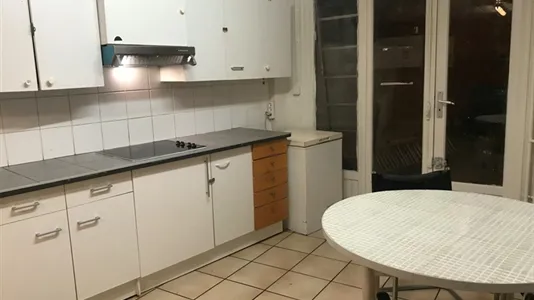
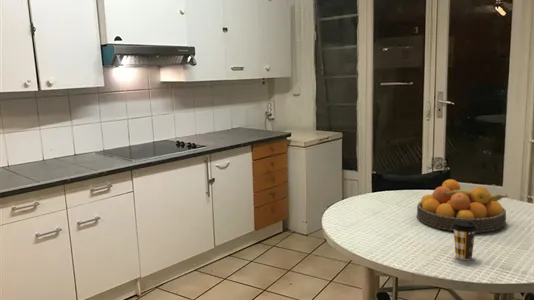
+ coffee cup (464, 240)
+ fruit bowl (460, 202)
